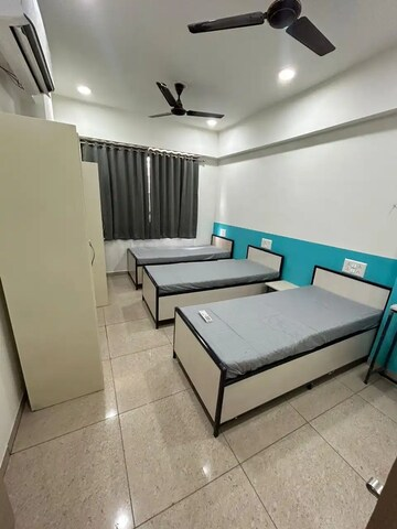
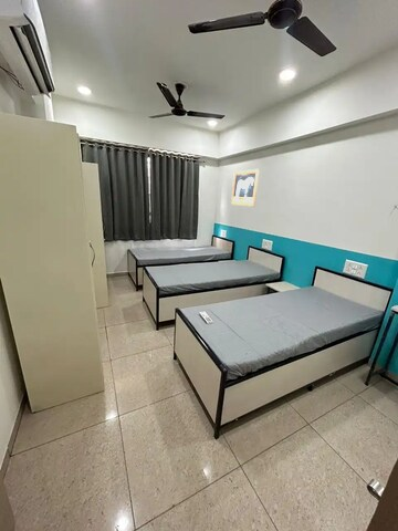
+ wall art (243, 188)
